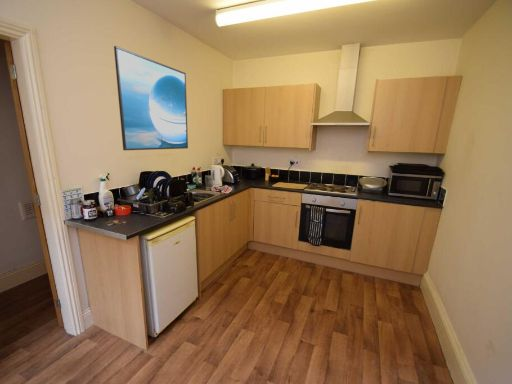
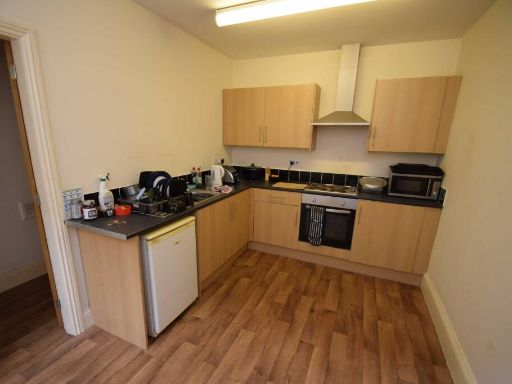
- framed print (158, 107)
